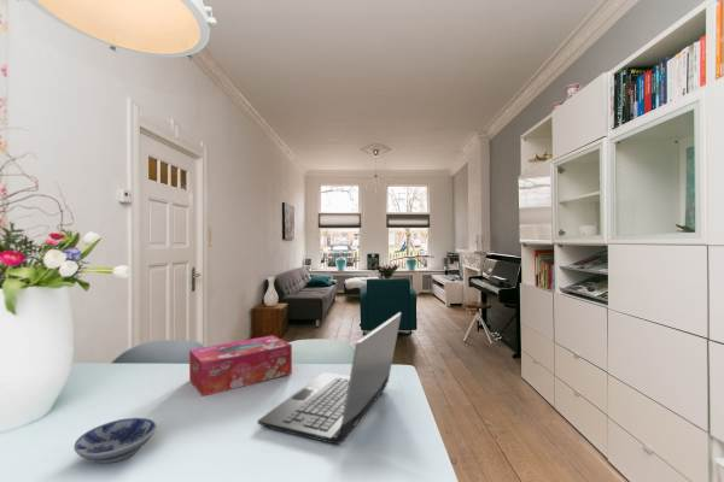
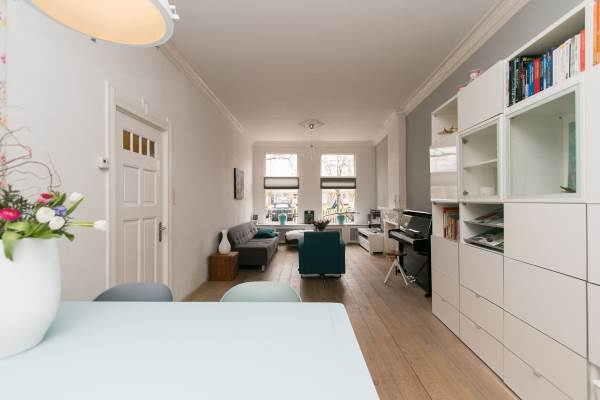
- tissue box (241, 362)
- laptop computer (334, 374)
- bowl (117, 441)
